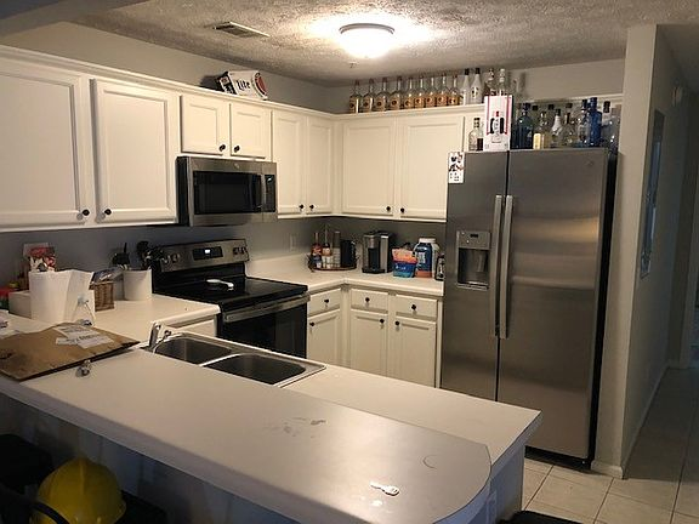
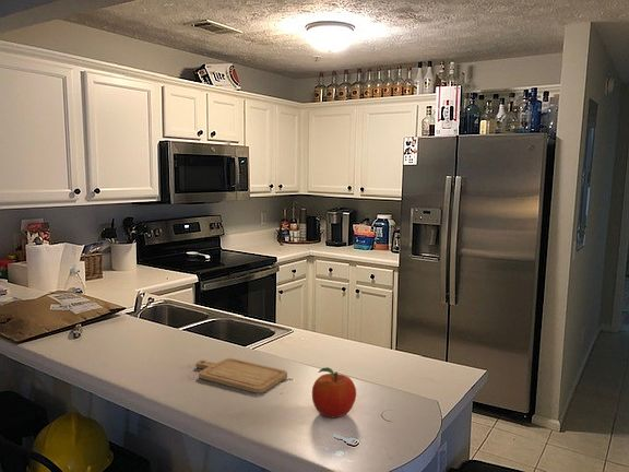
+ chopping board (235, 371)
+ fruit (333, 390)
